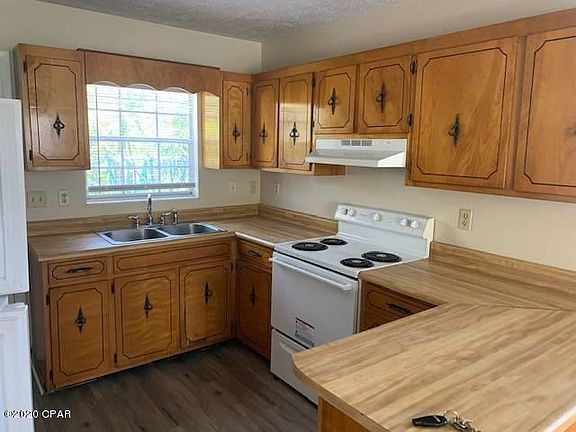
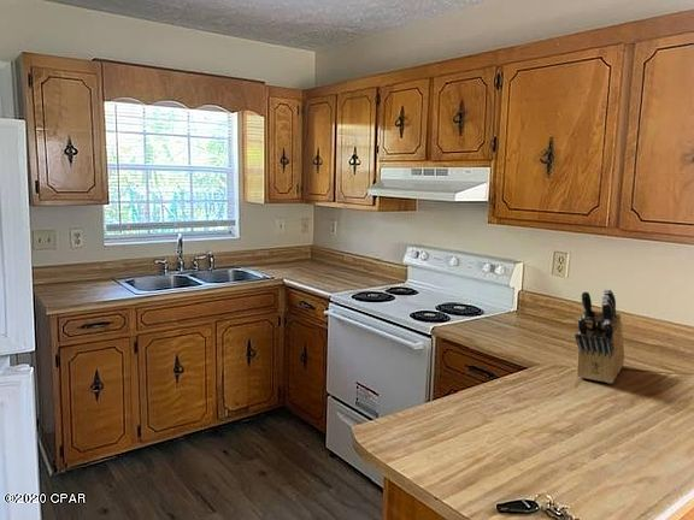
+ knife block (601, 330)
